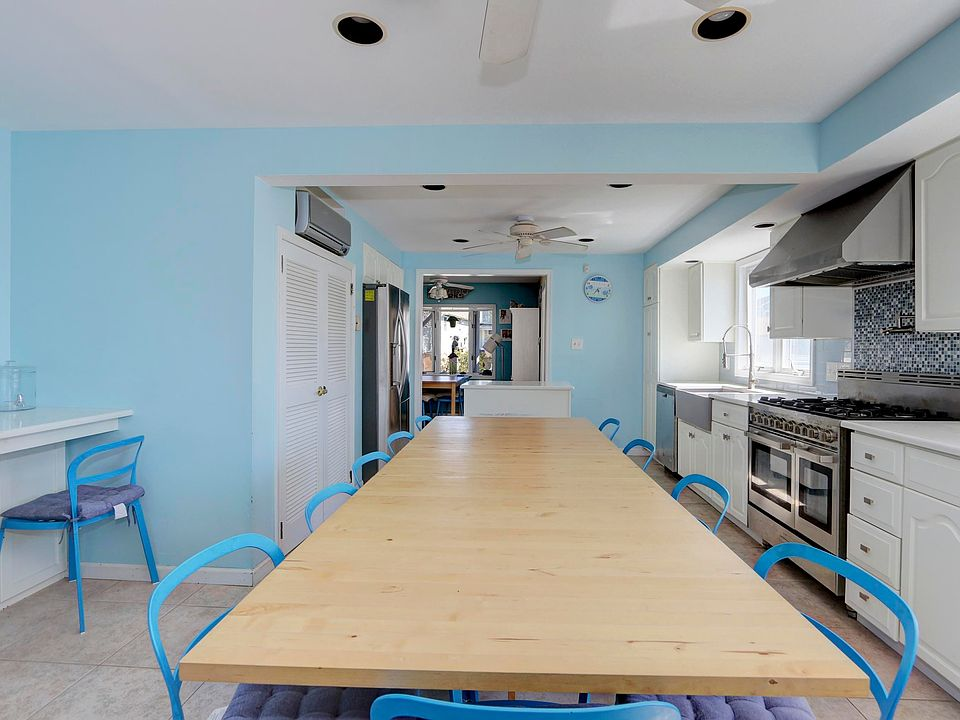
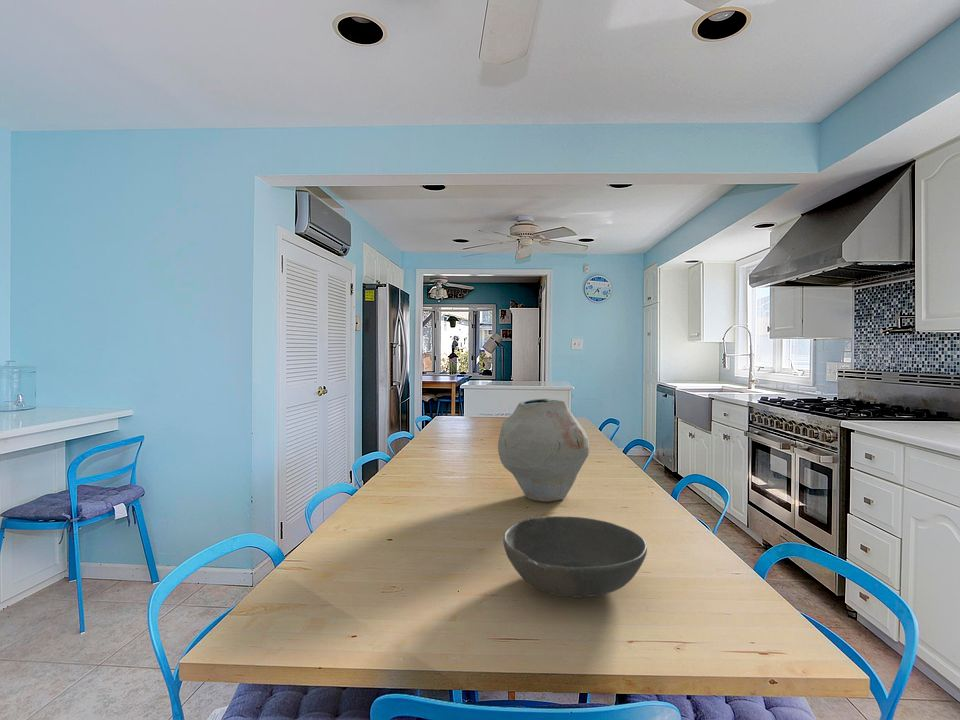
+ bowl (572, 560)
+ vase (543, 448)
